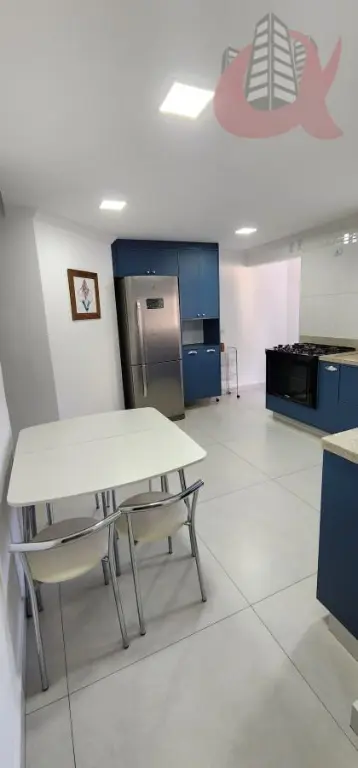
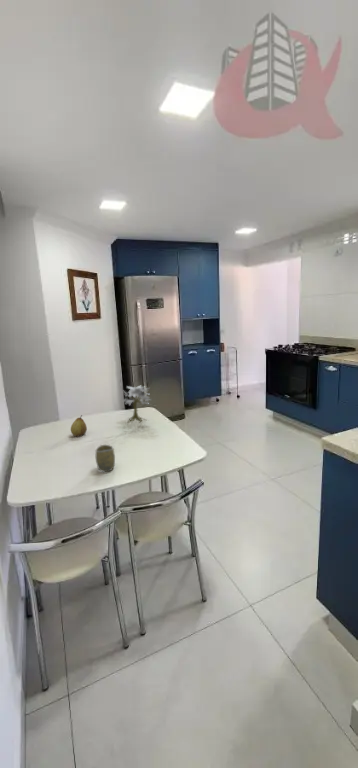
+ fruit (78, 425)
+ cup (105, 458)
+ bonsai tree (136, 408)
